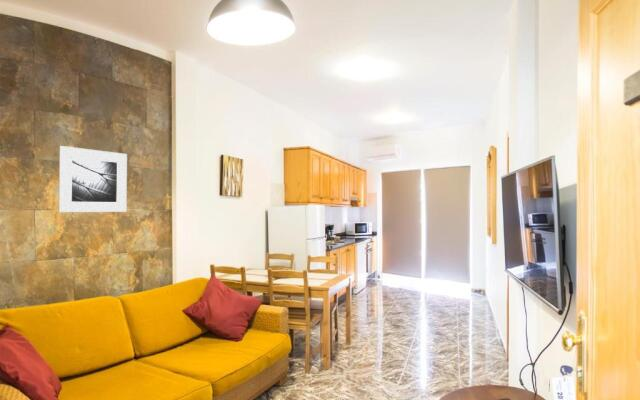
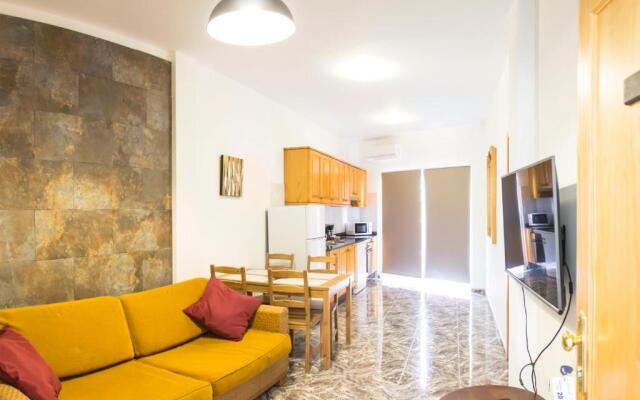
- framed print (95, 181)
